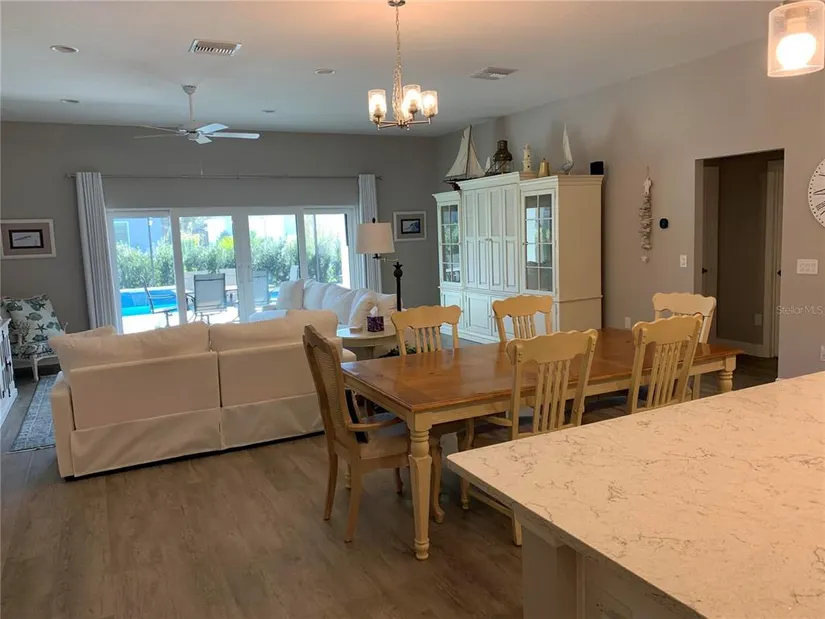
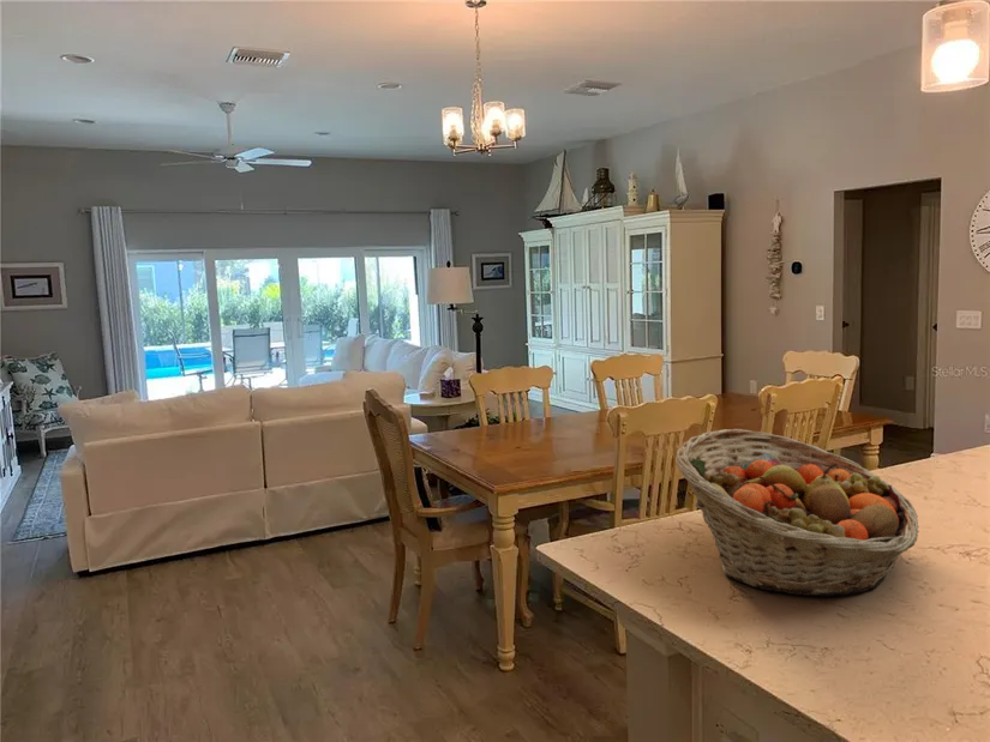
+ fruit basket (793, 502)
